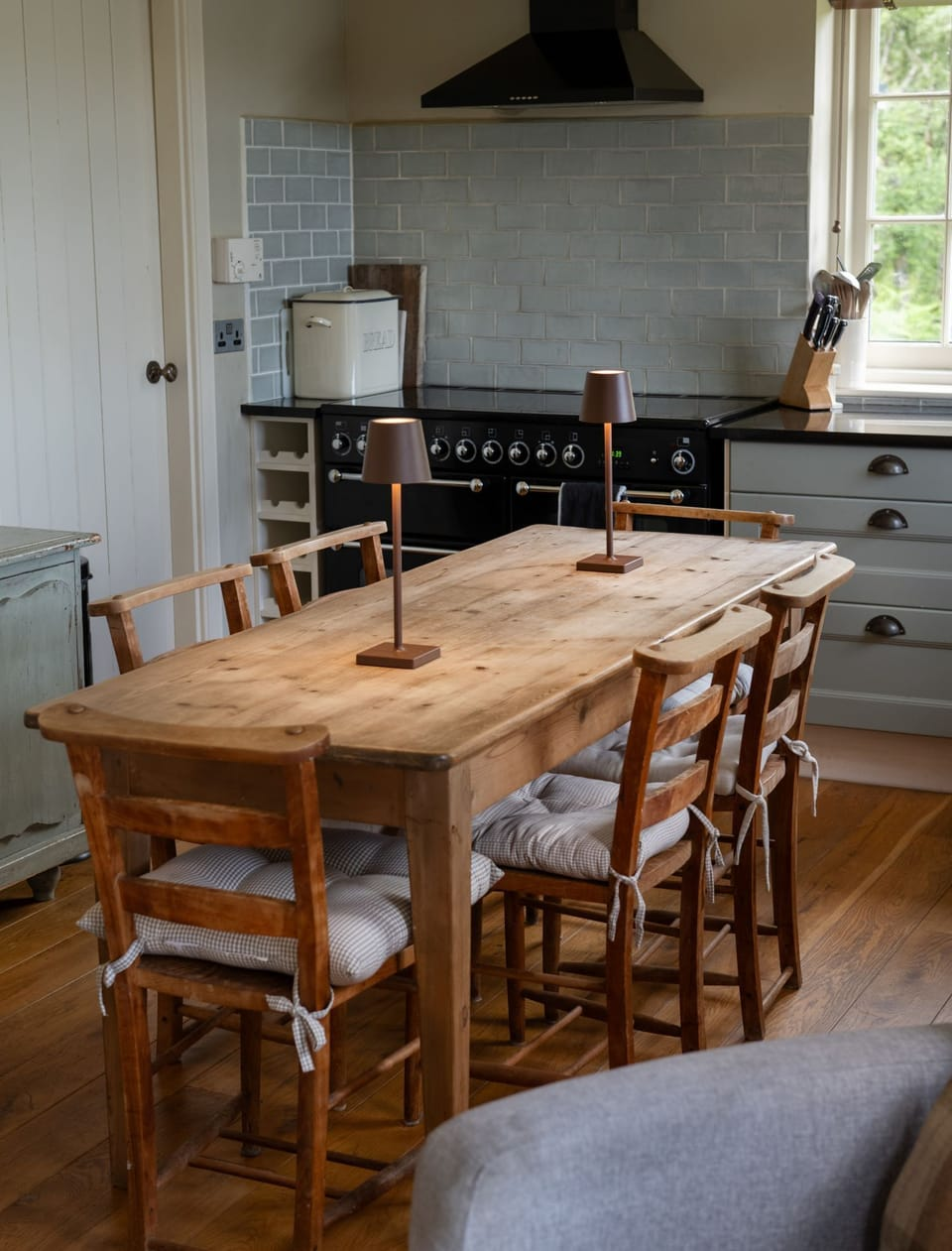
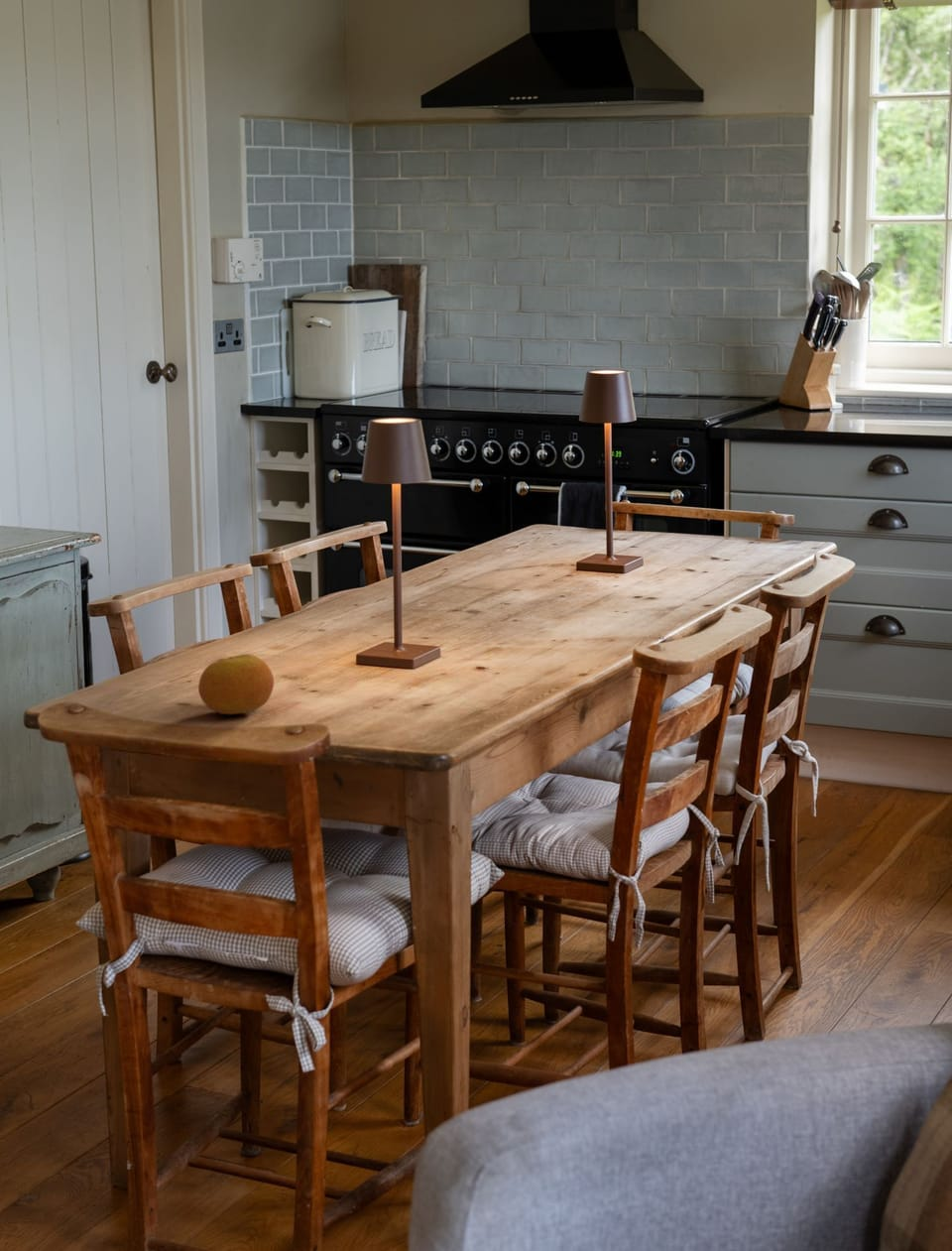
+ fruit (236, 684)
